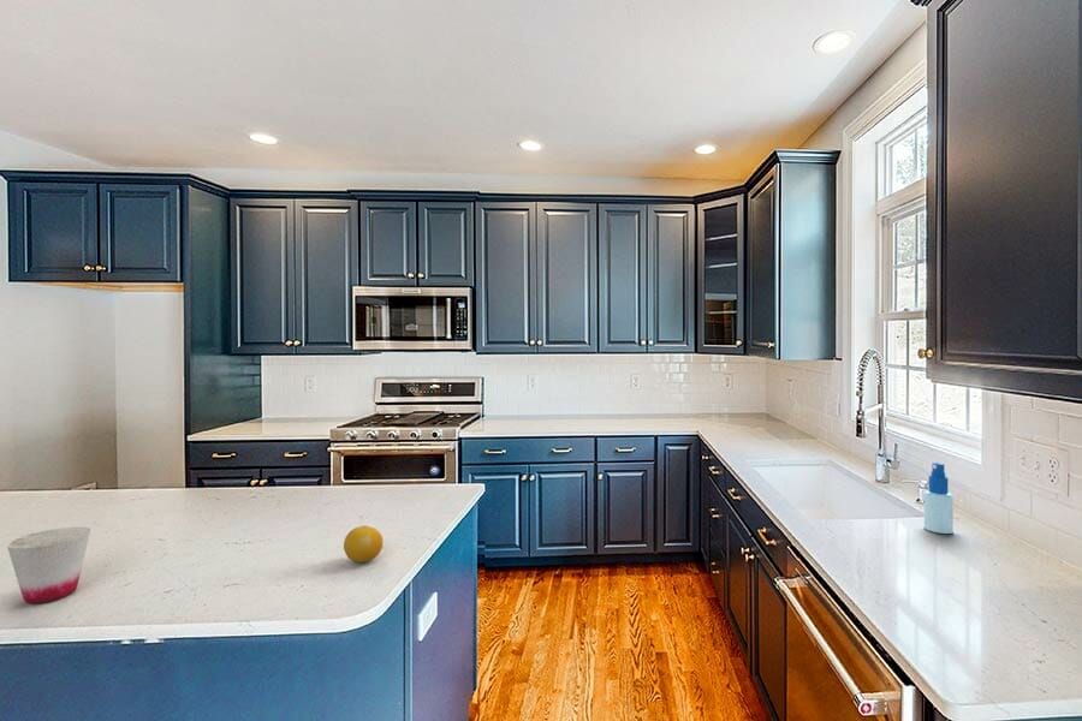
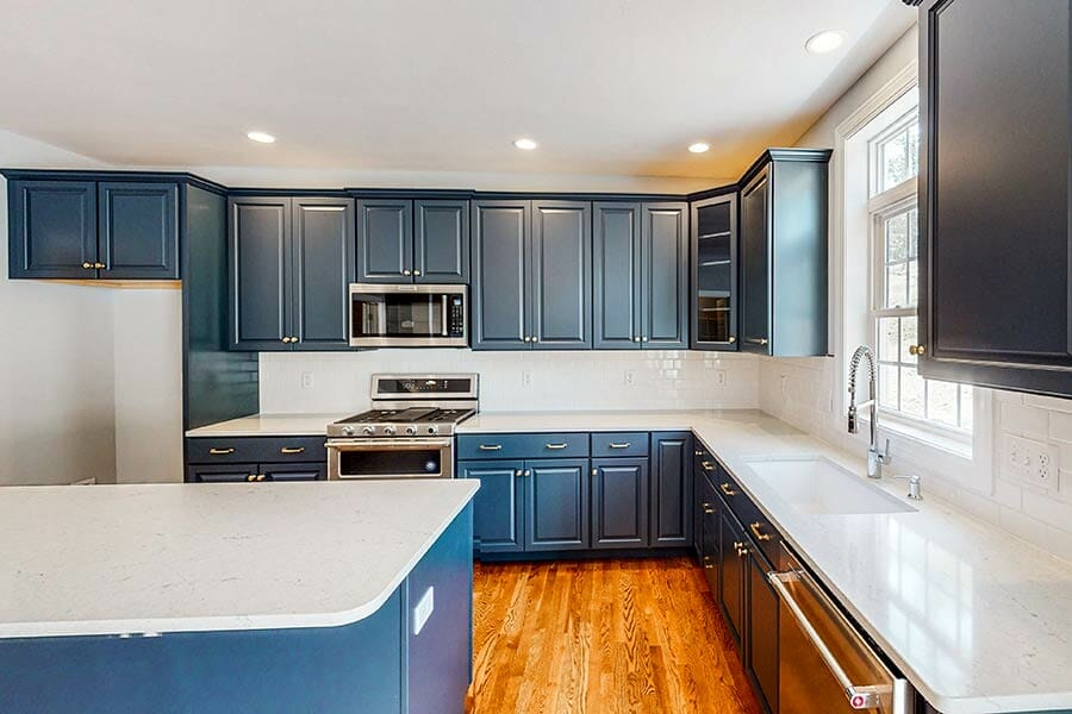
- cup (50, 566)
- fruit (363, 543)
- spray bottle (938, 496)
